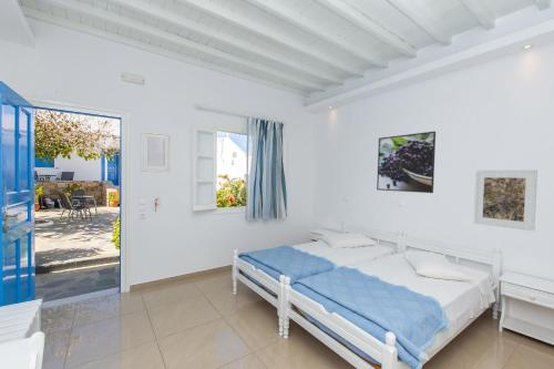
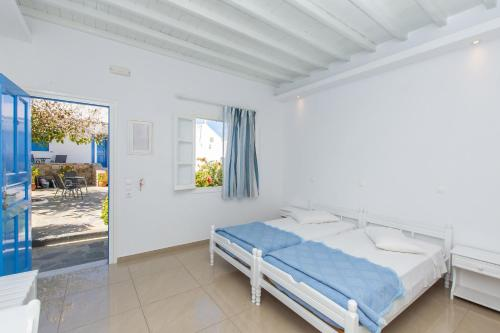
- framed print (403, 163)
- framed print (503, 198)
